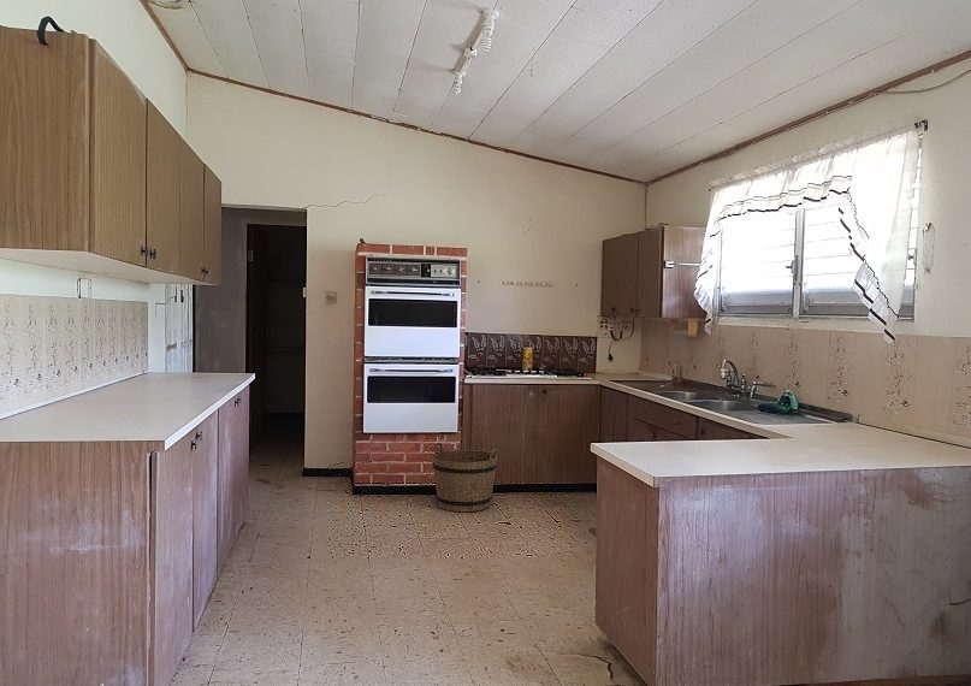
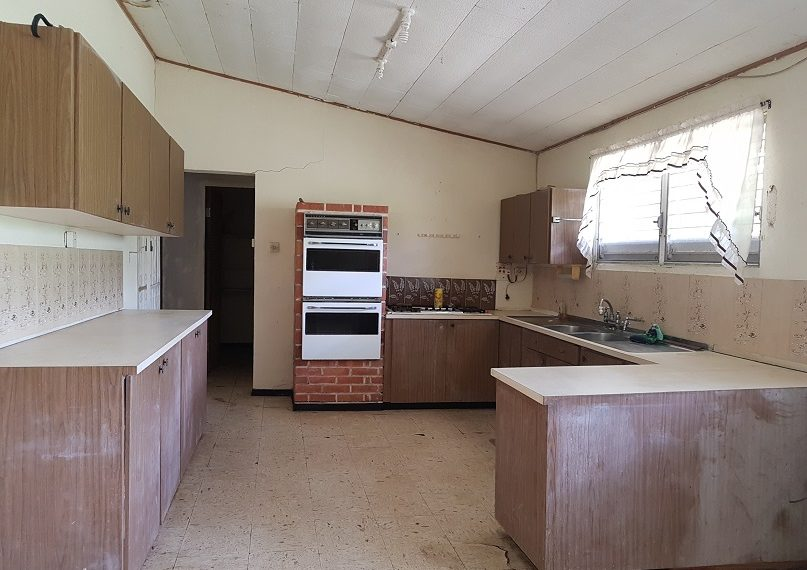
- bucket (464, 475)
